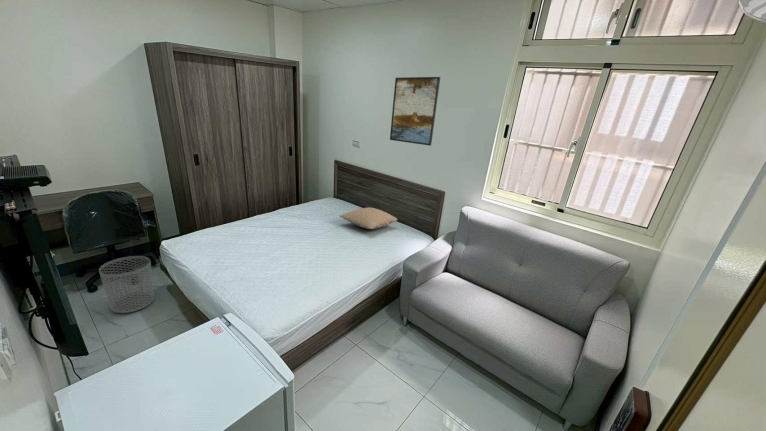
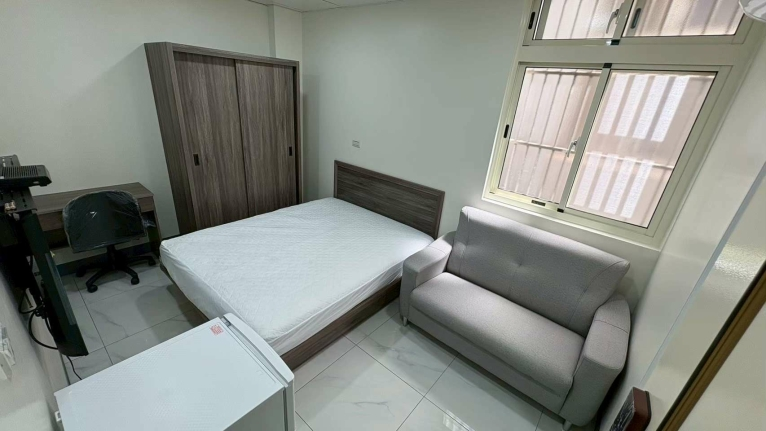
- pillow (369, 218)
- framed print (413, 111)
- waste bin (129, 283)
